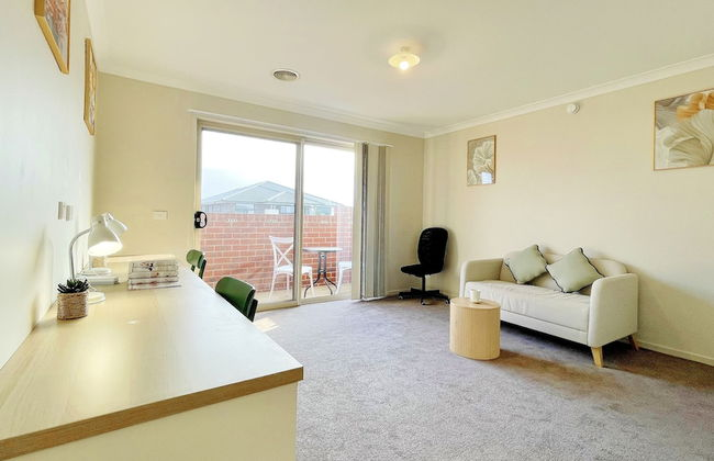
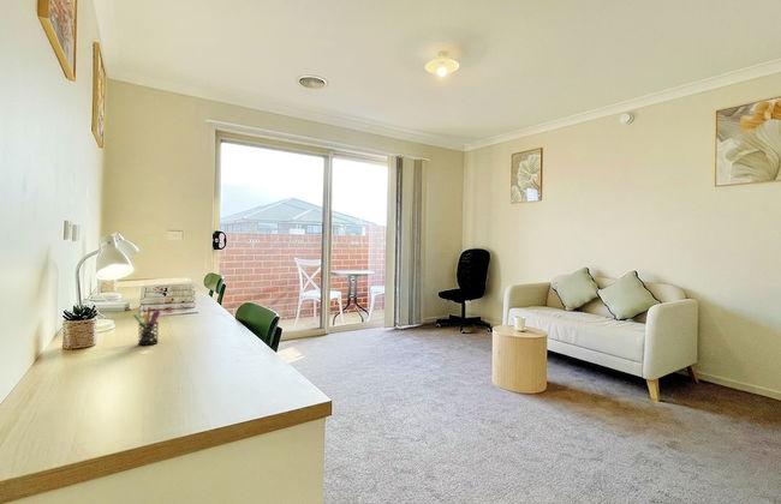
+ pen holder (147, 325)
